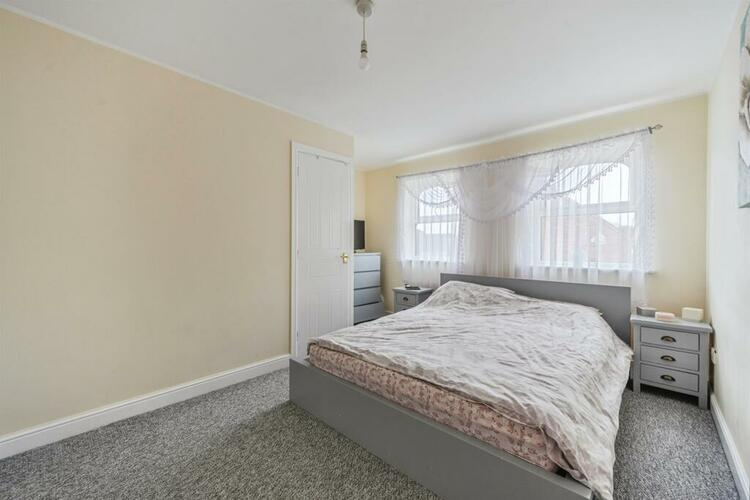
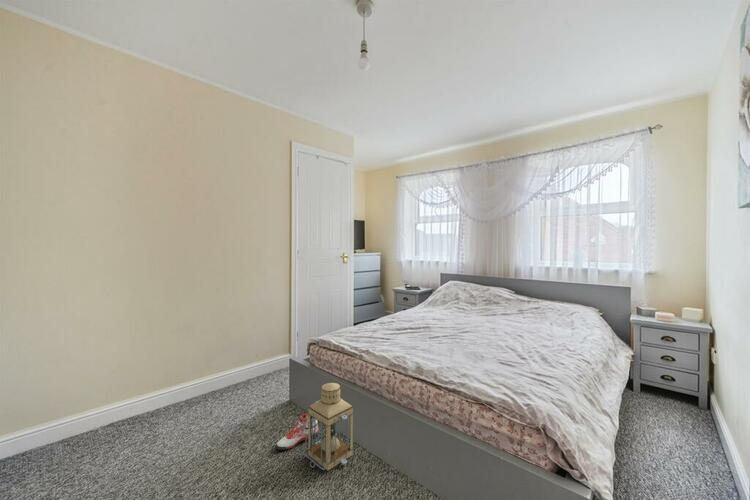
+ sneaker (297, 429)
+ lantern (328, 420)
